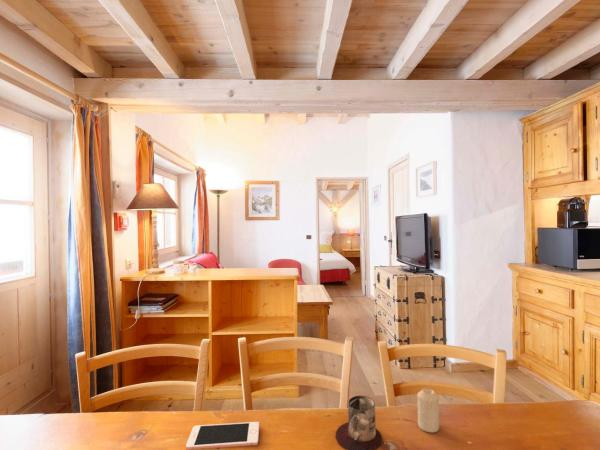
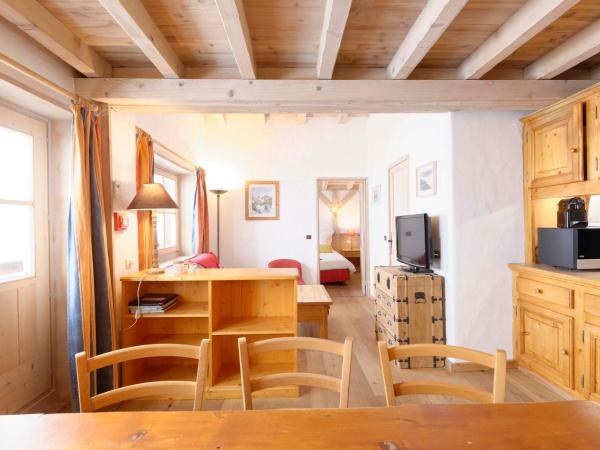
- mug (358, 420)
- candle (428, 408)
- cell phone (224, 435)
